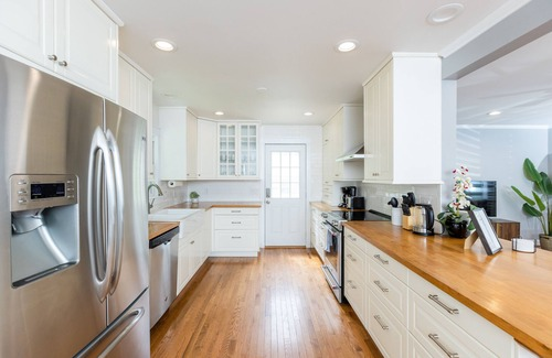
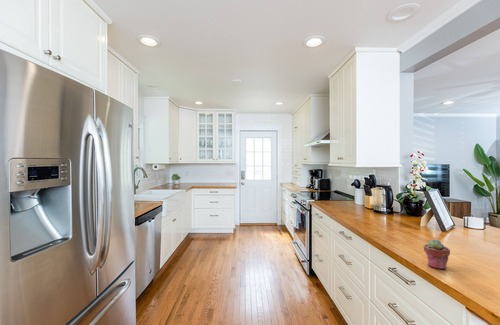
+ potted succulent (436, 252)
